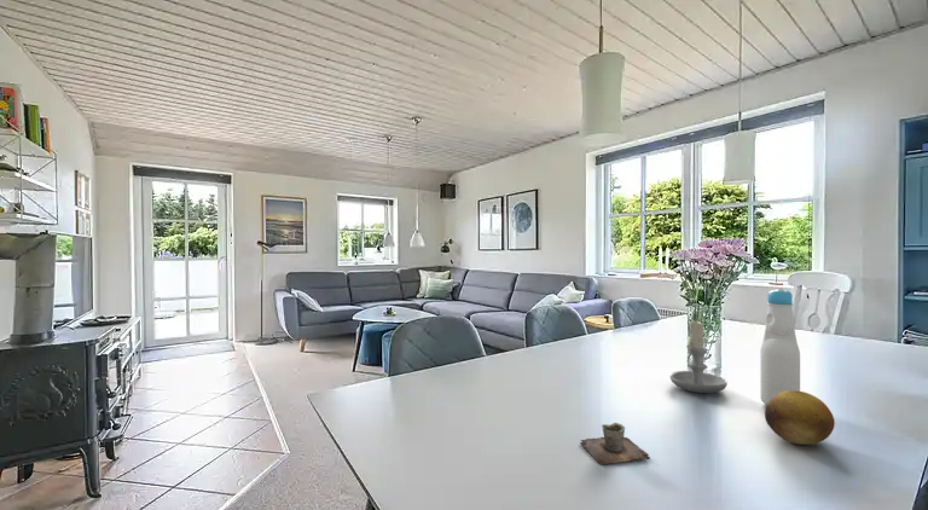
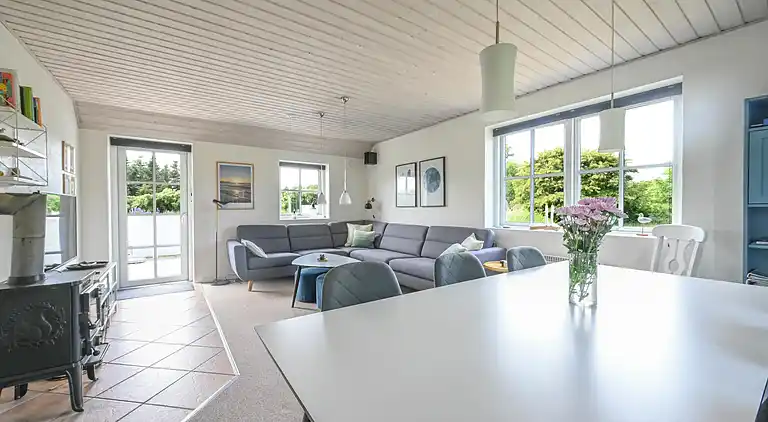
- fruit (796, 416)
- bottle (779, 347)
- cup (613, 437)
- candle (697, 353)
